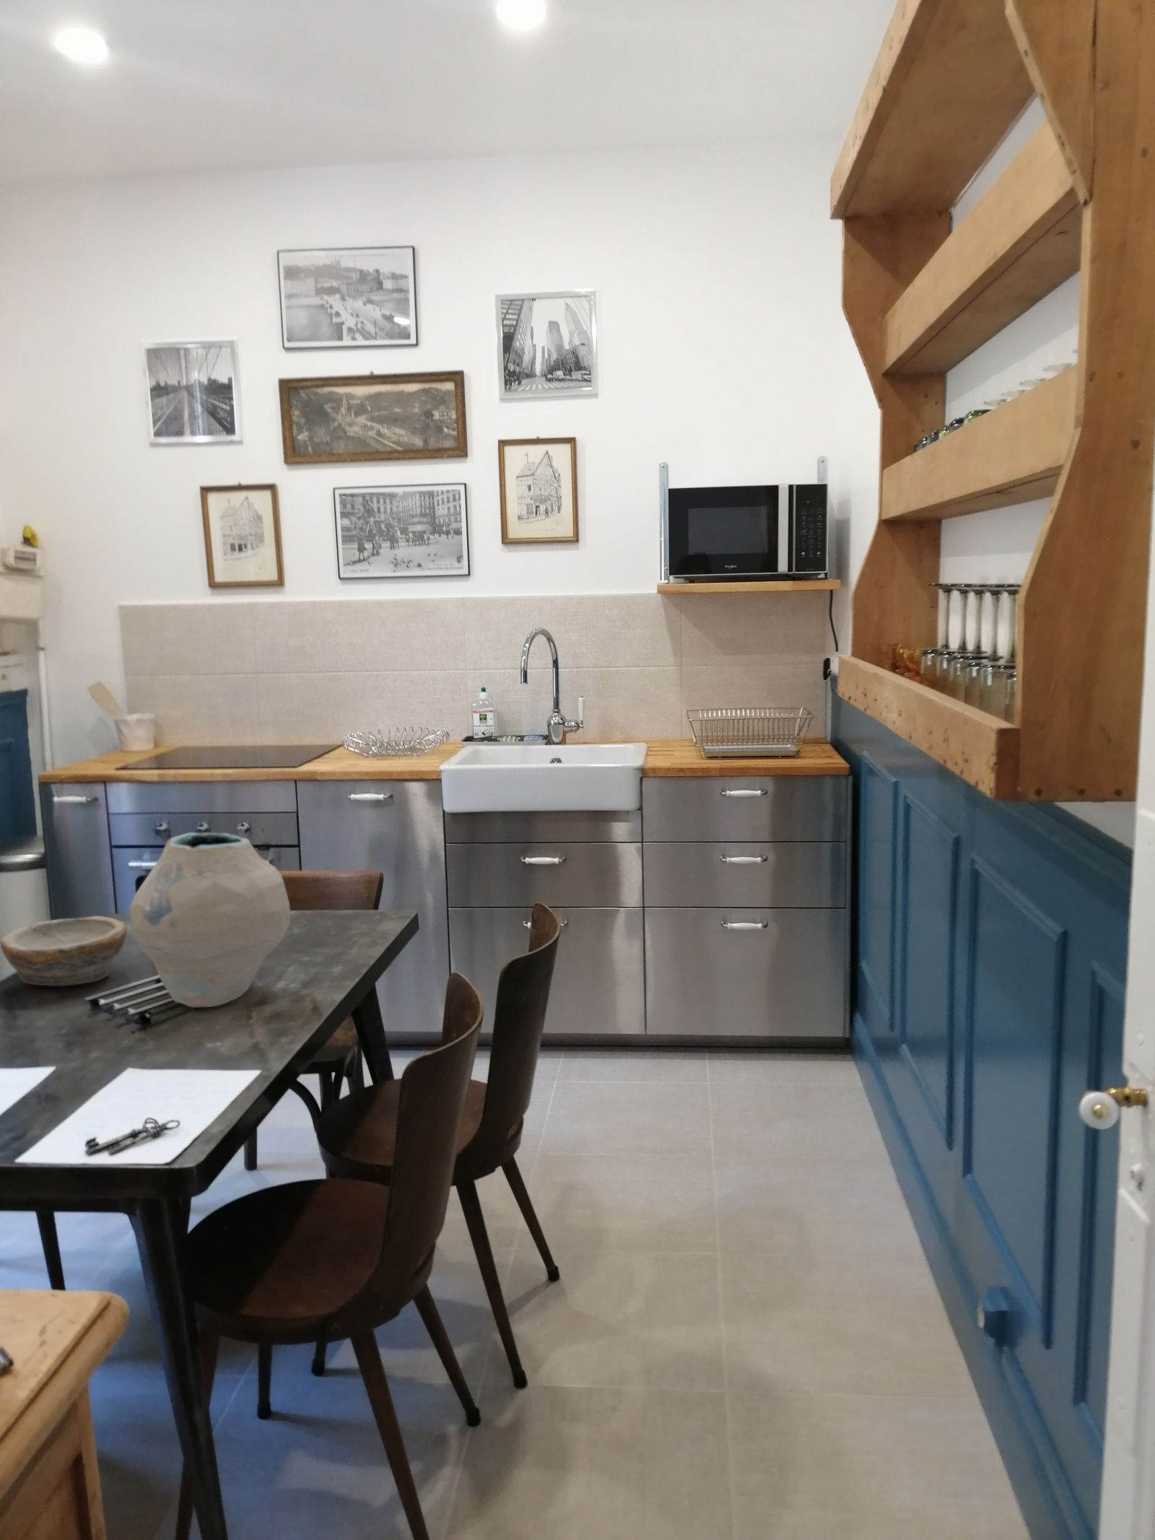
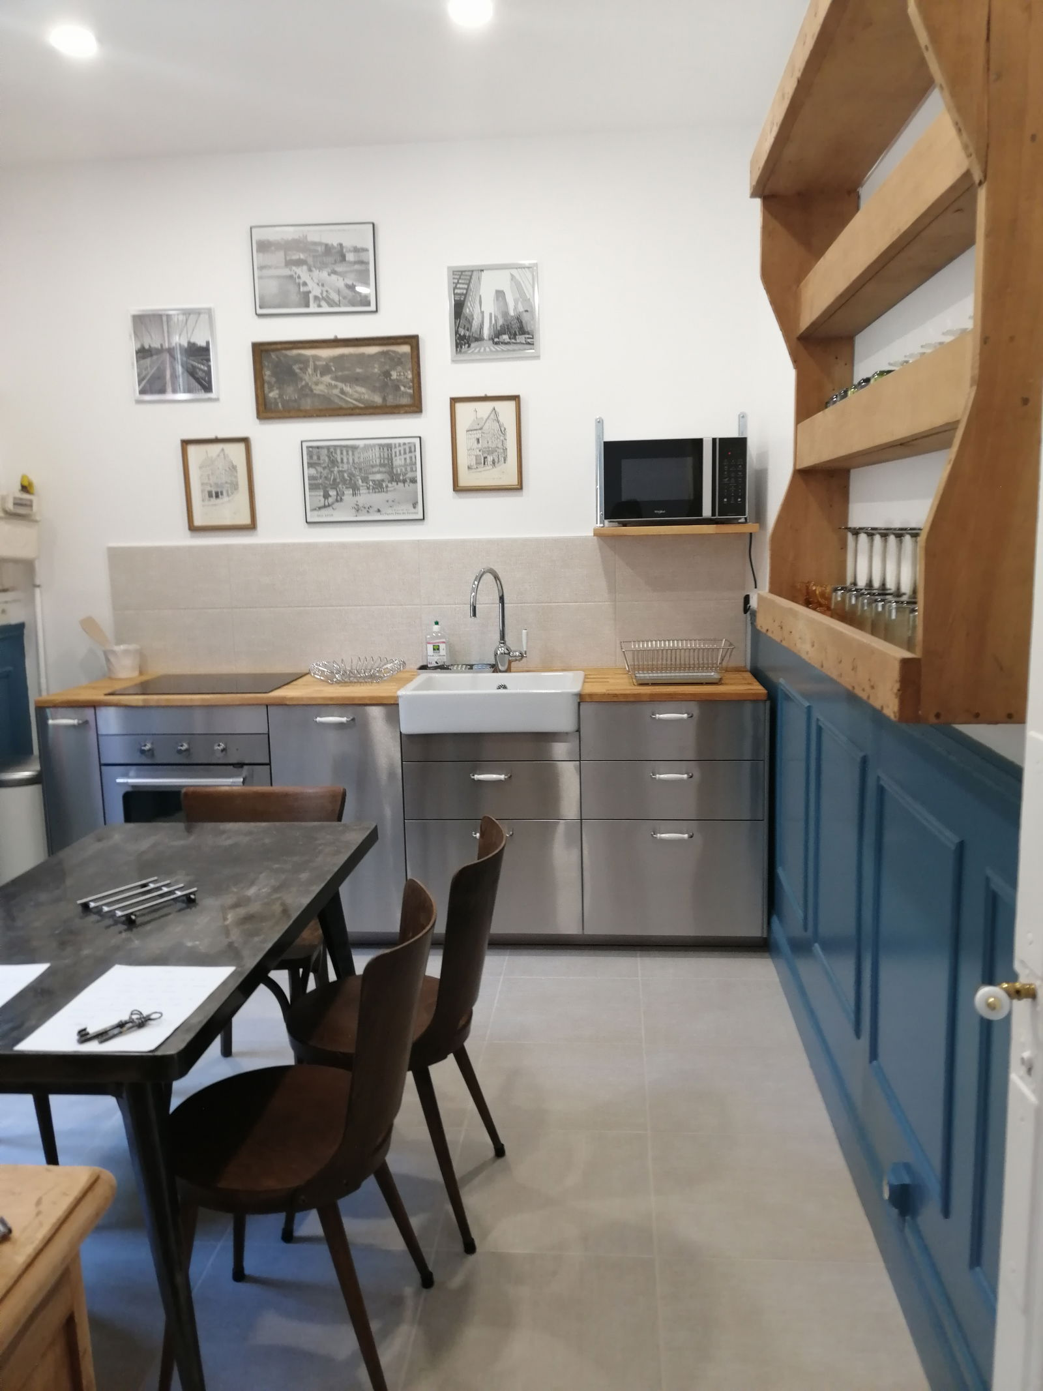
- bowl (67, 955)
- vase (210, 917)
